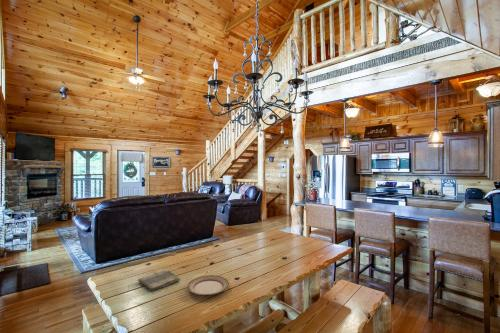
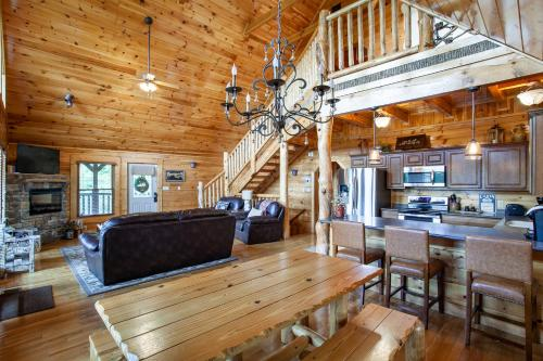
- dish towel (159, 278)
- plate (208, 286)
